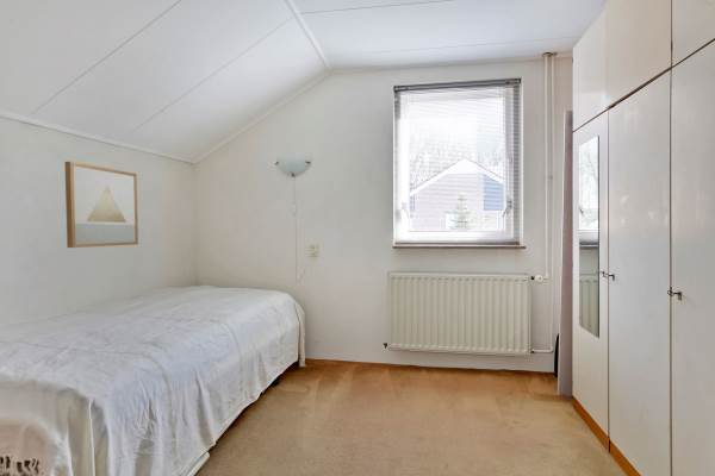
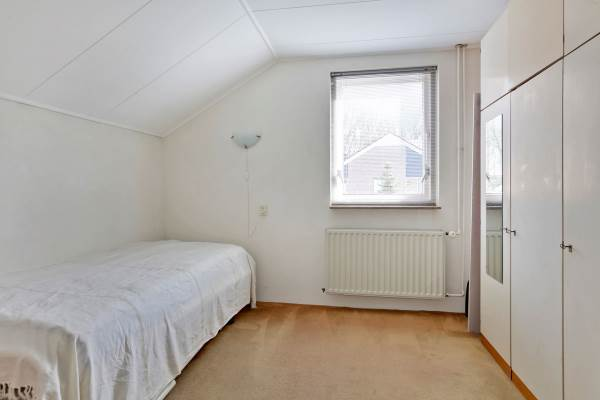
- wall art (105, 207)
